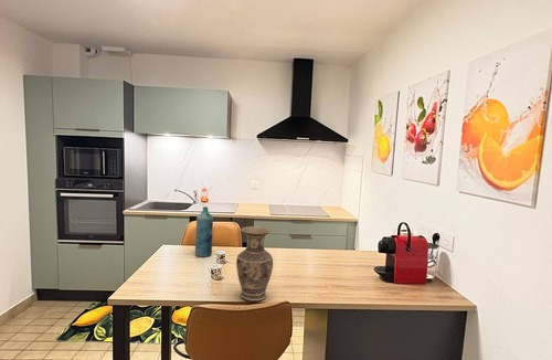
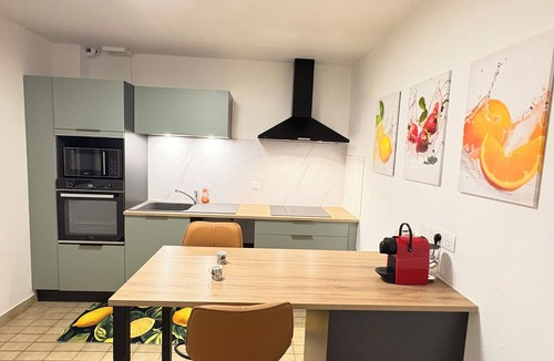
- bottle (204, 231)
- vase (254, 263)
